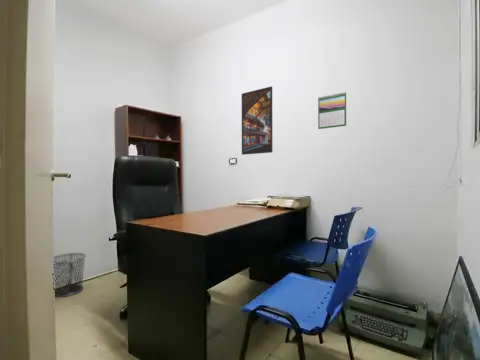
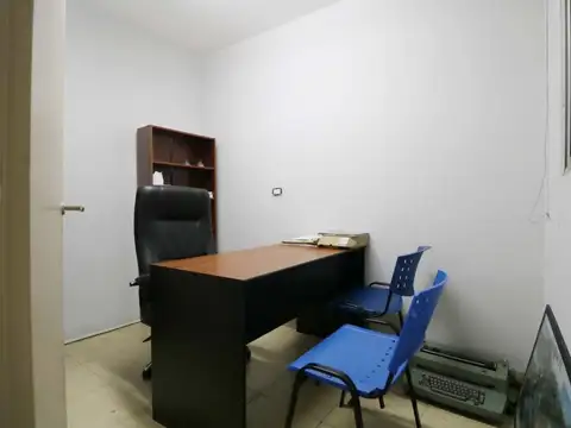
- calendar (331, 110)
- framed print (256, 121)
- waste bin (67, 274)
